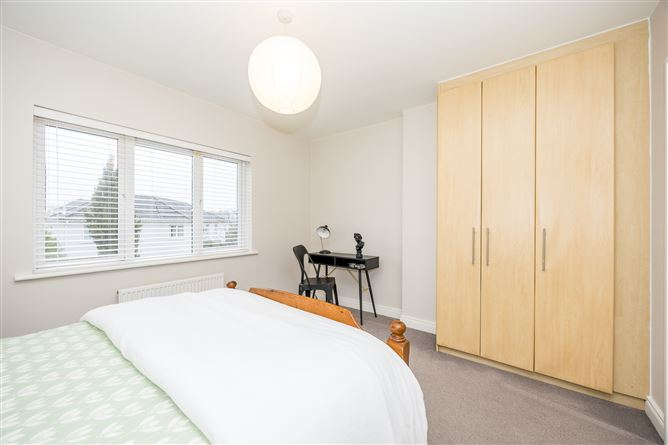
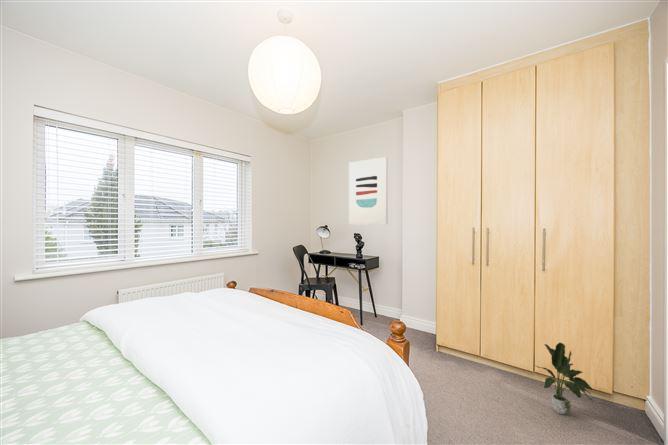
+ wall art (367, 192)
+ potted plant (562, 380)
